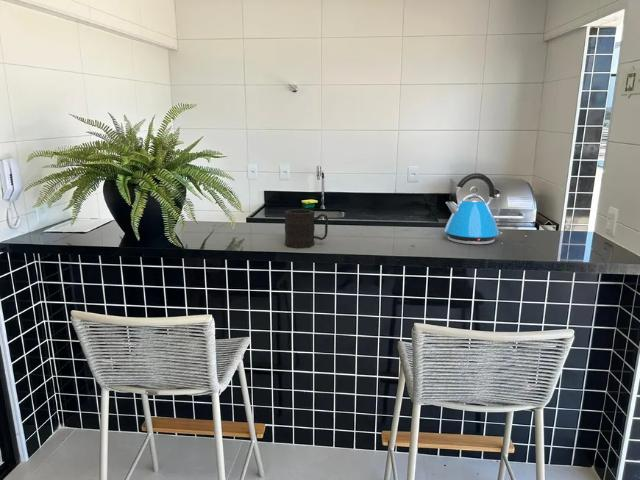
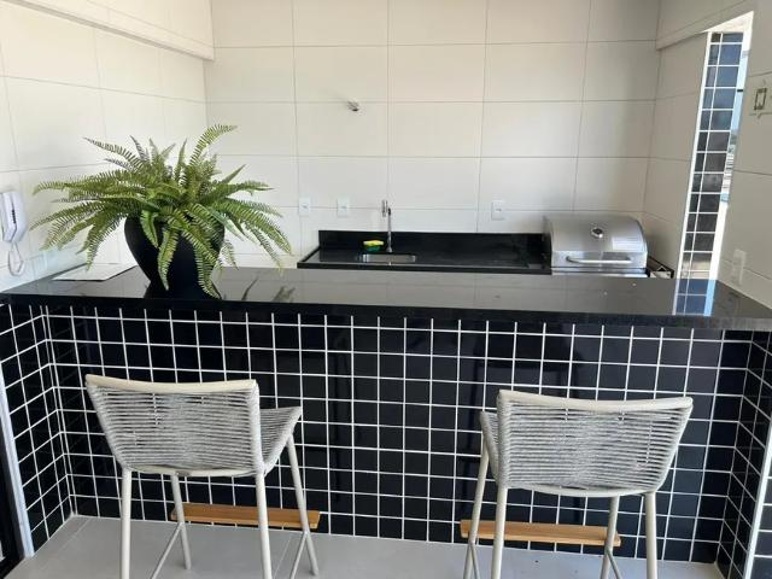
- kettle (474, 206)
- mug (306, 228)
